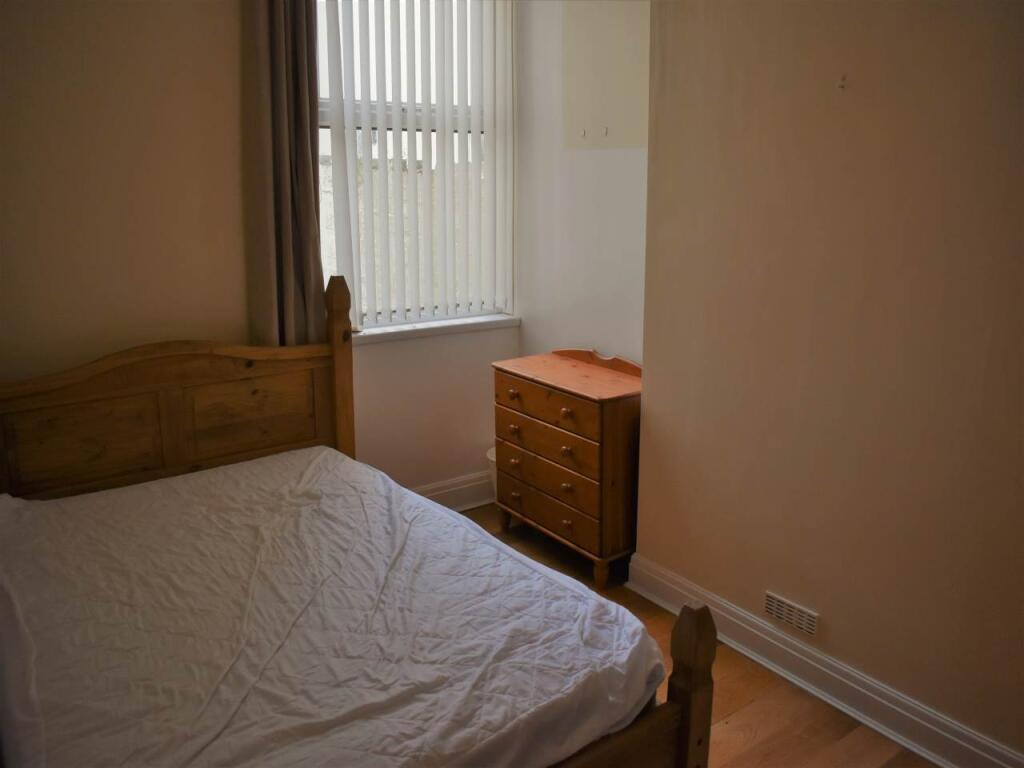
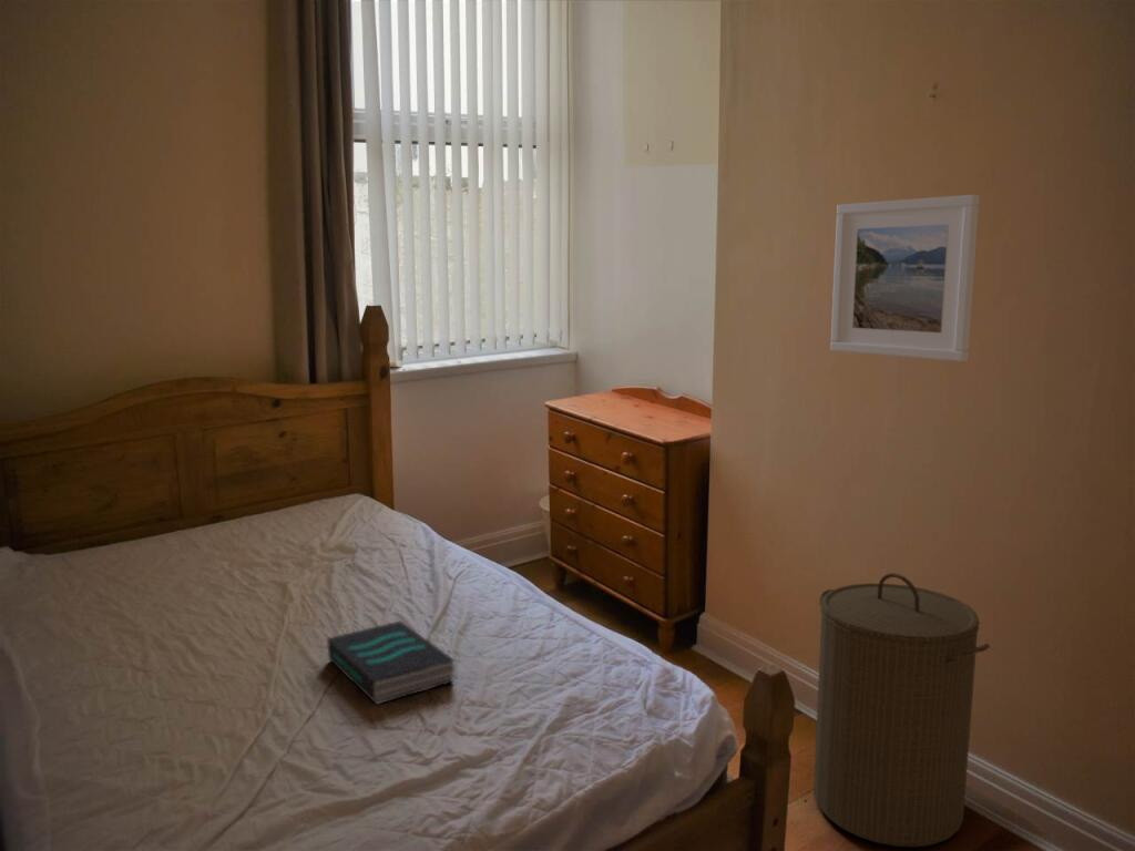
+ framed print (899, 278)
+ laundry hamper (892, 691)
+ book (389, 659)
